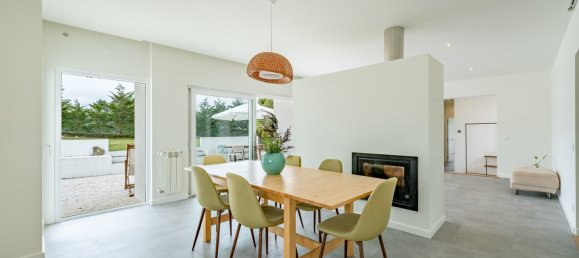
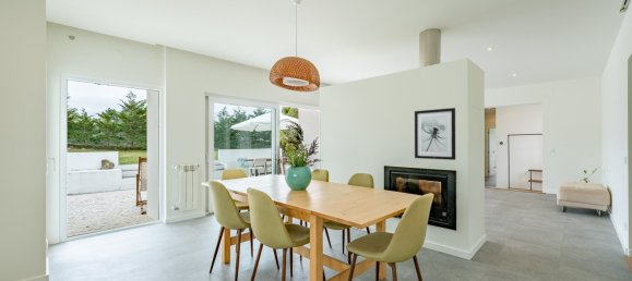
+ wall art (433, 134)
